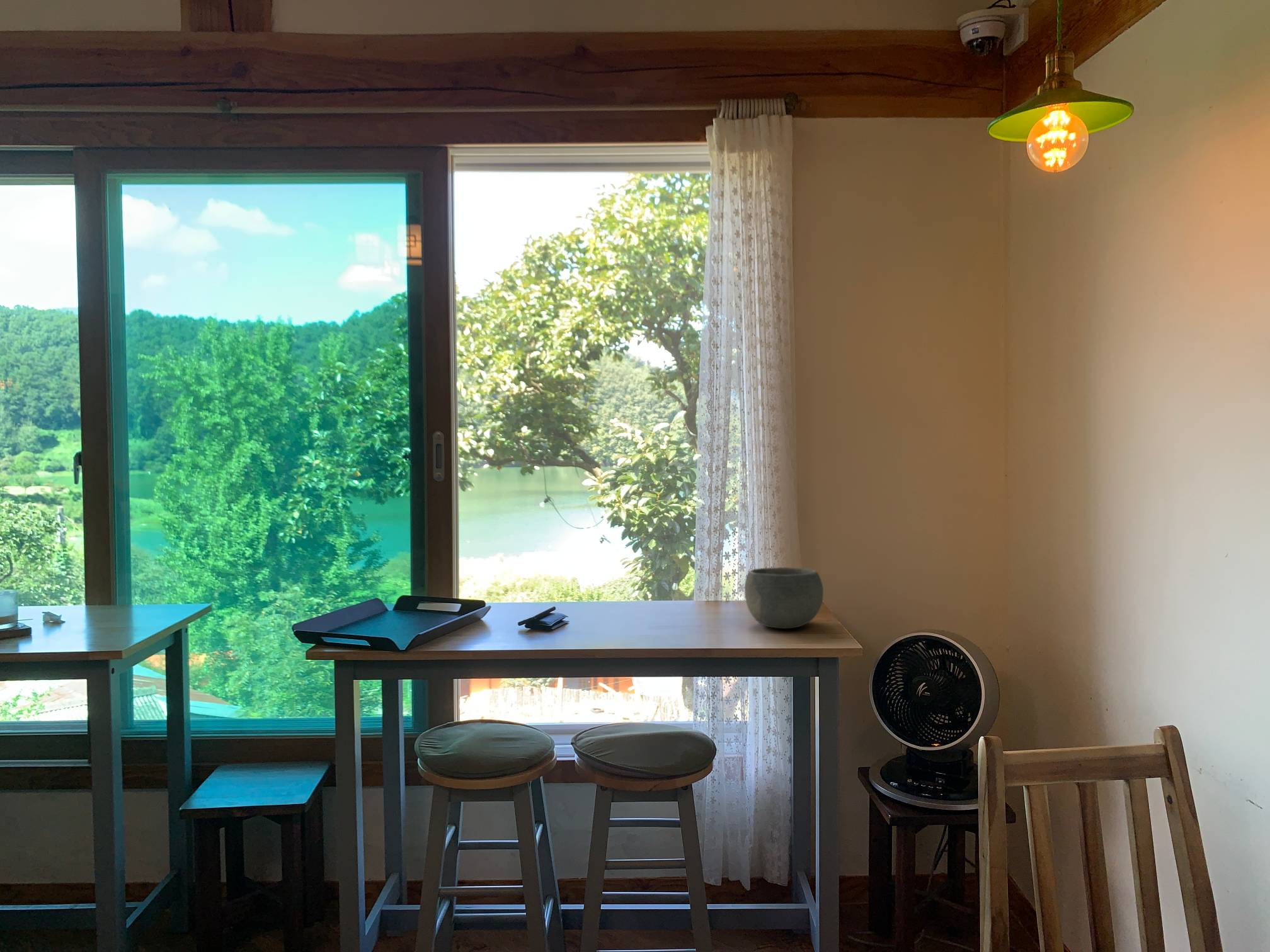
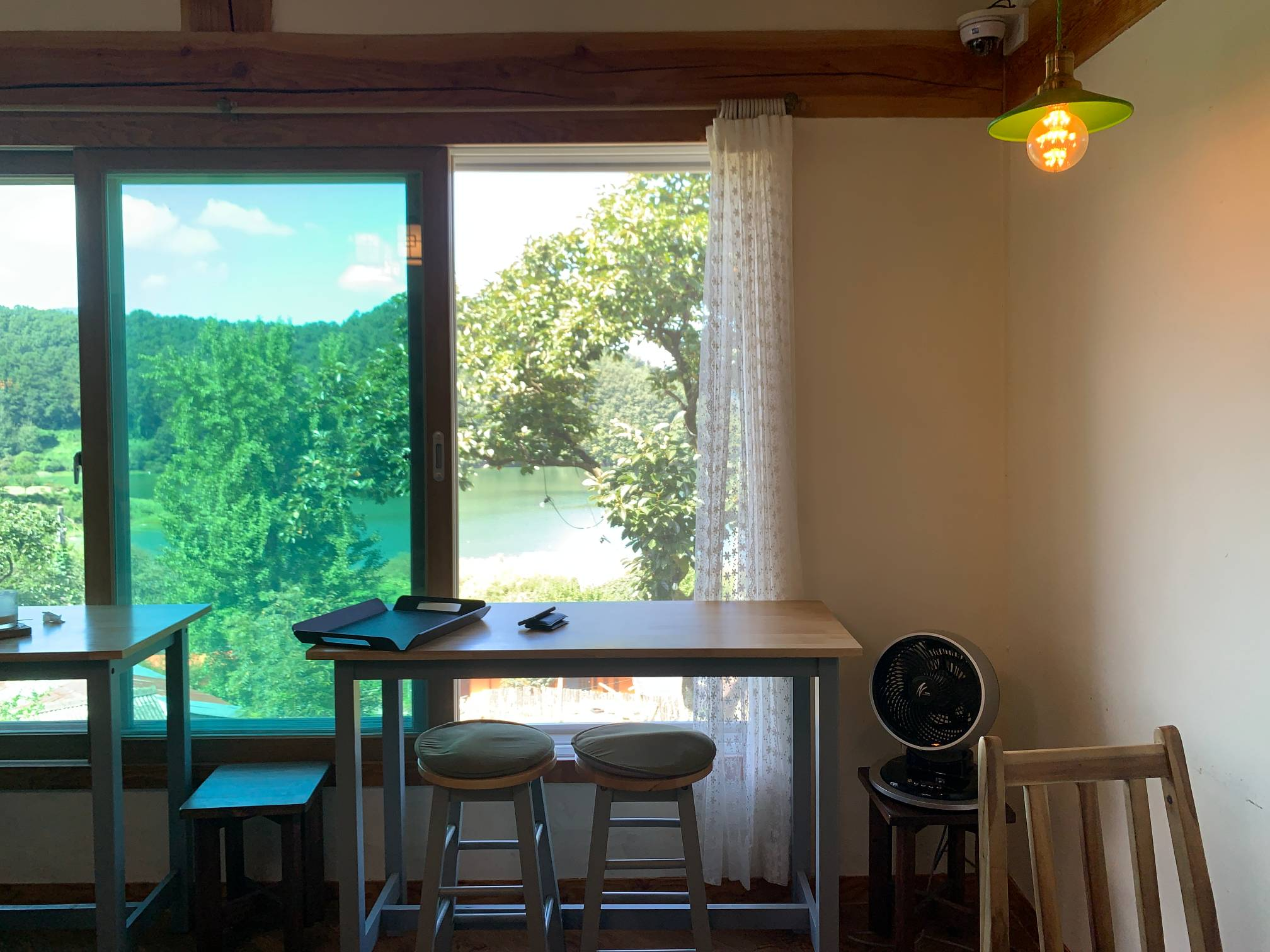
- bowl (784, 598)
